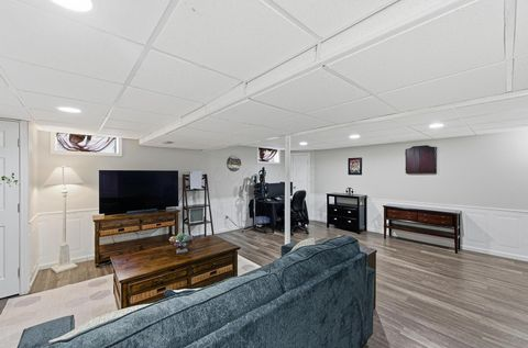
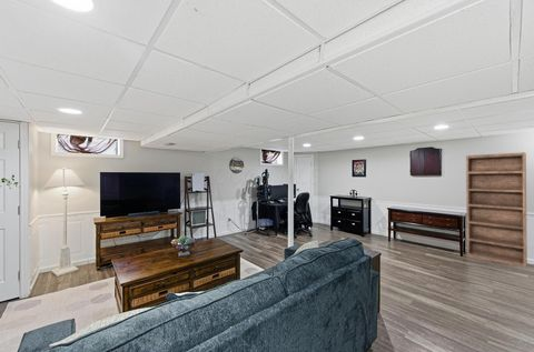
+ bookshelf (495, 207)
